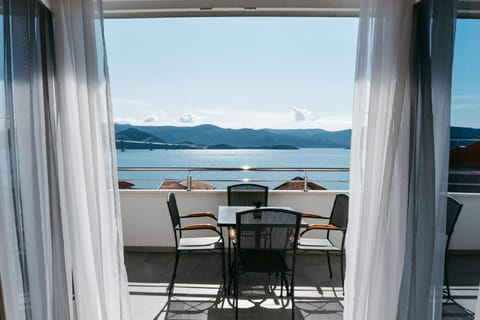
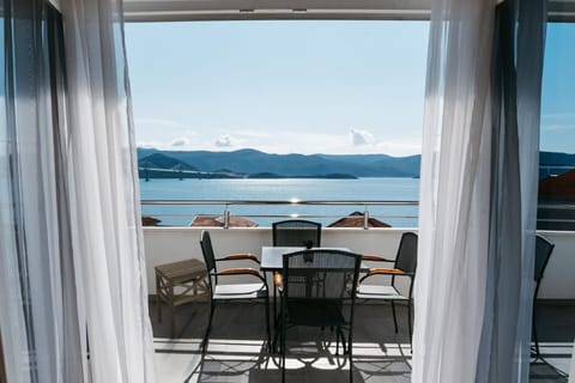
+ side table (183, 294)
